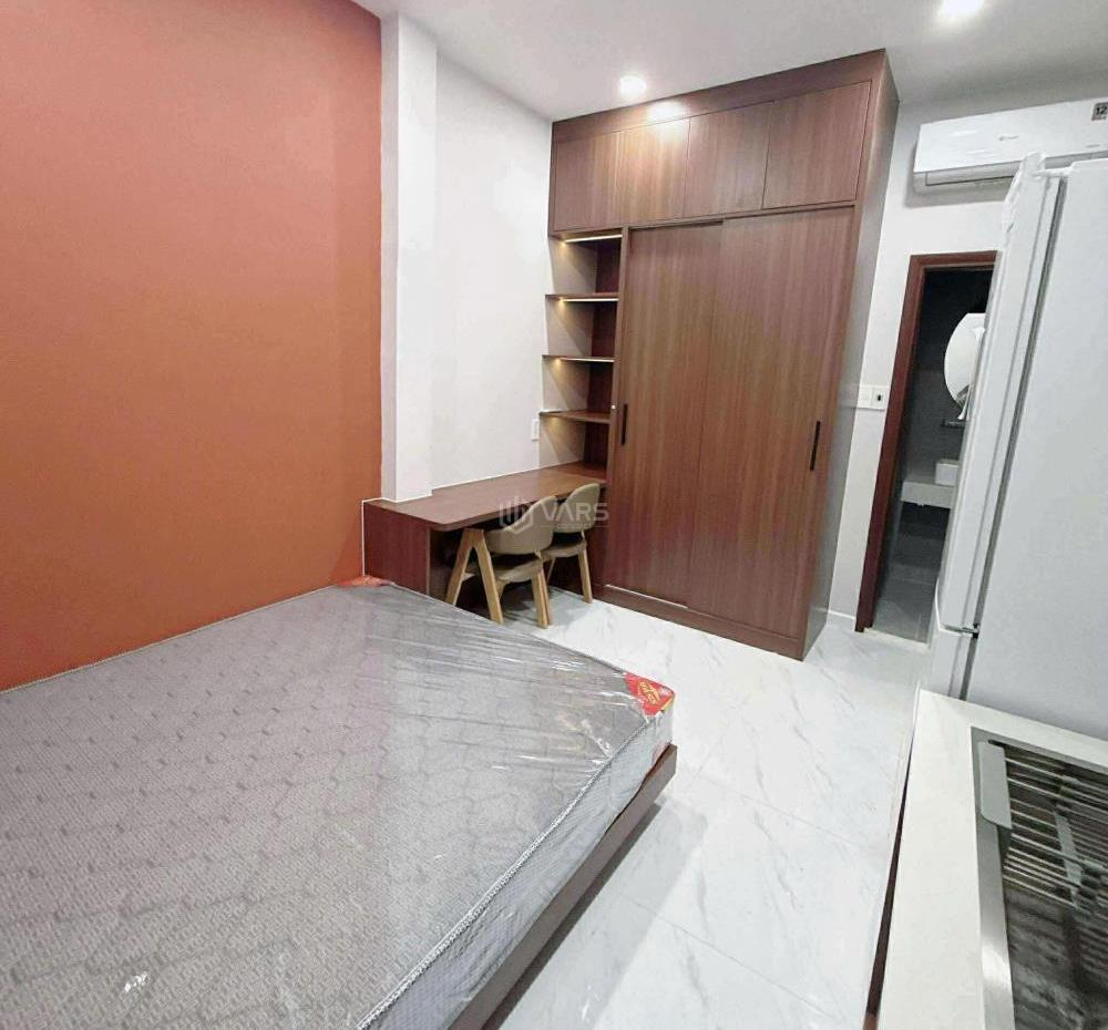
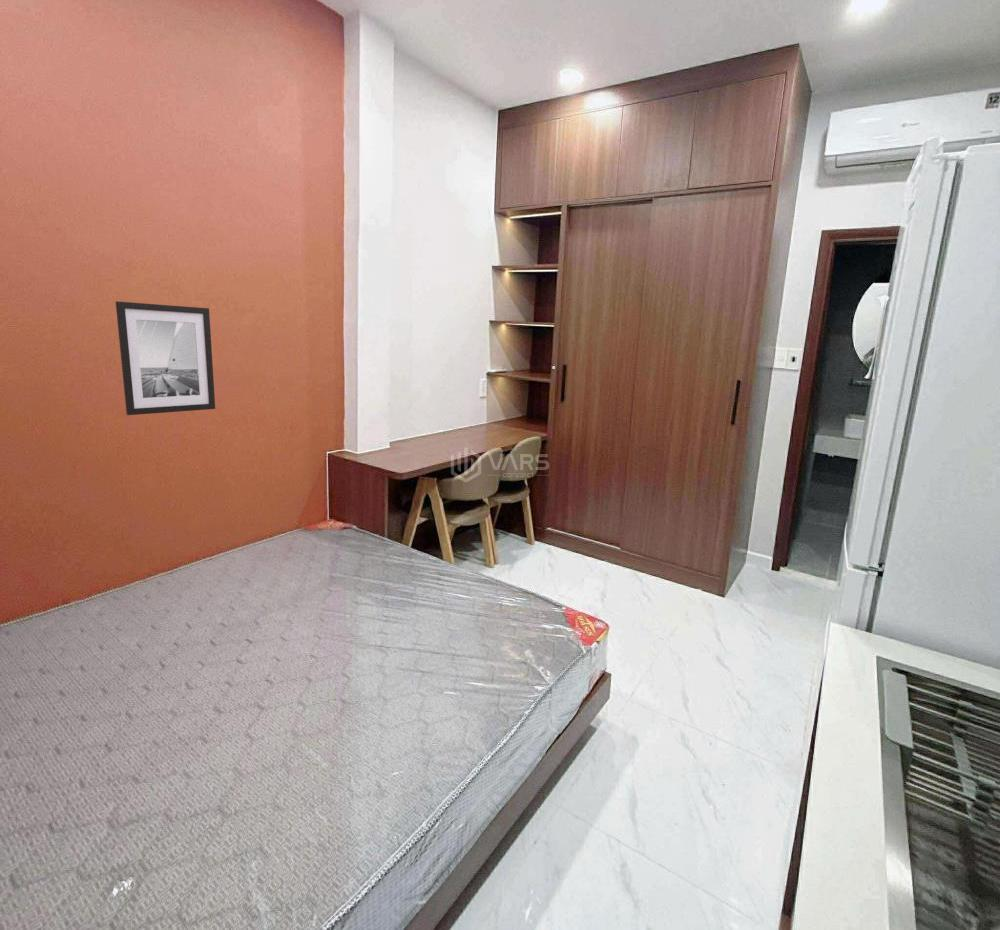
+ wall art (169, 359)
